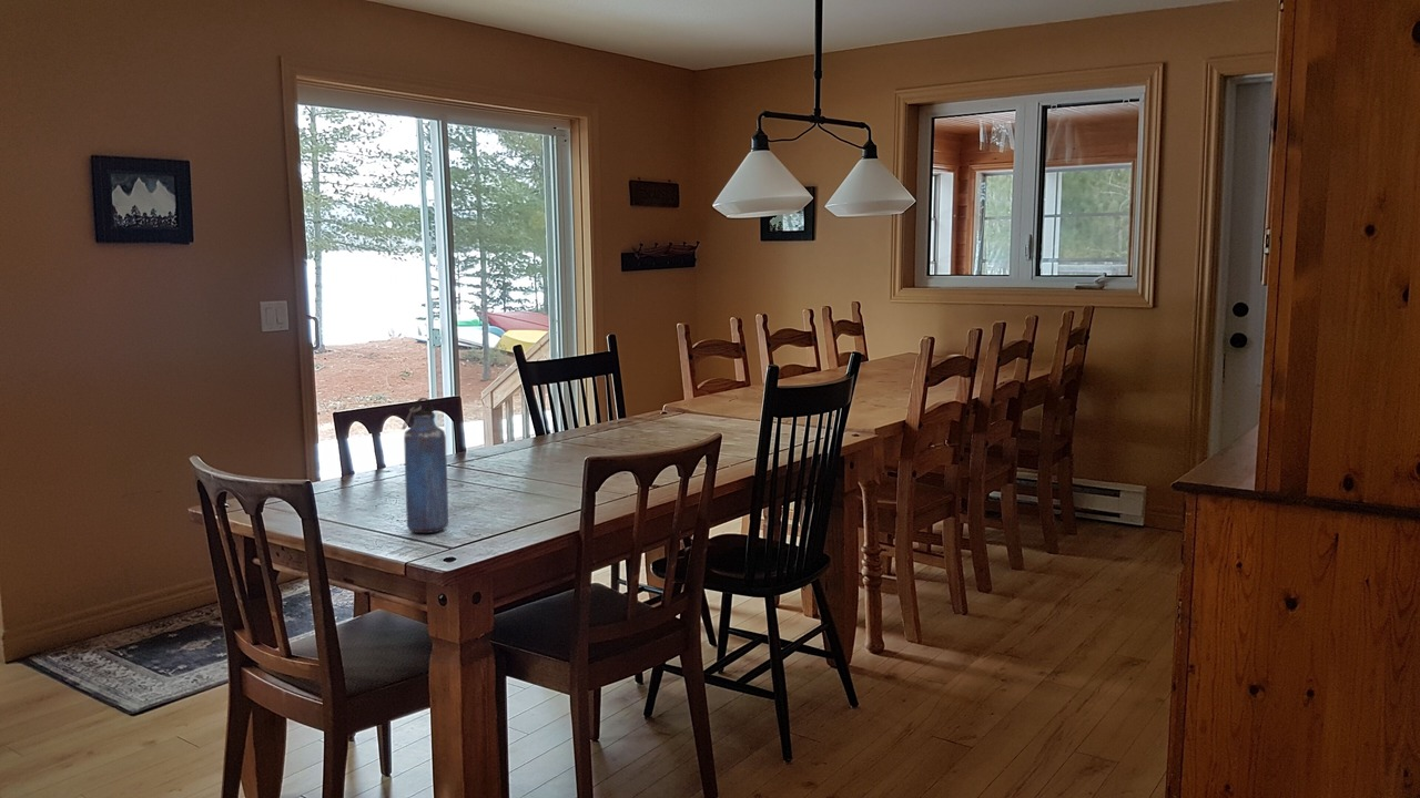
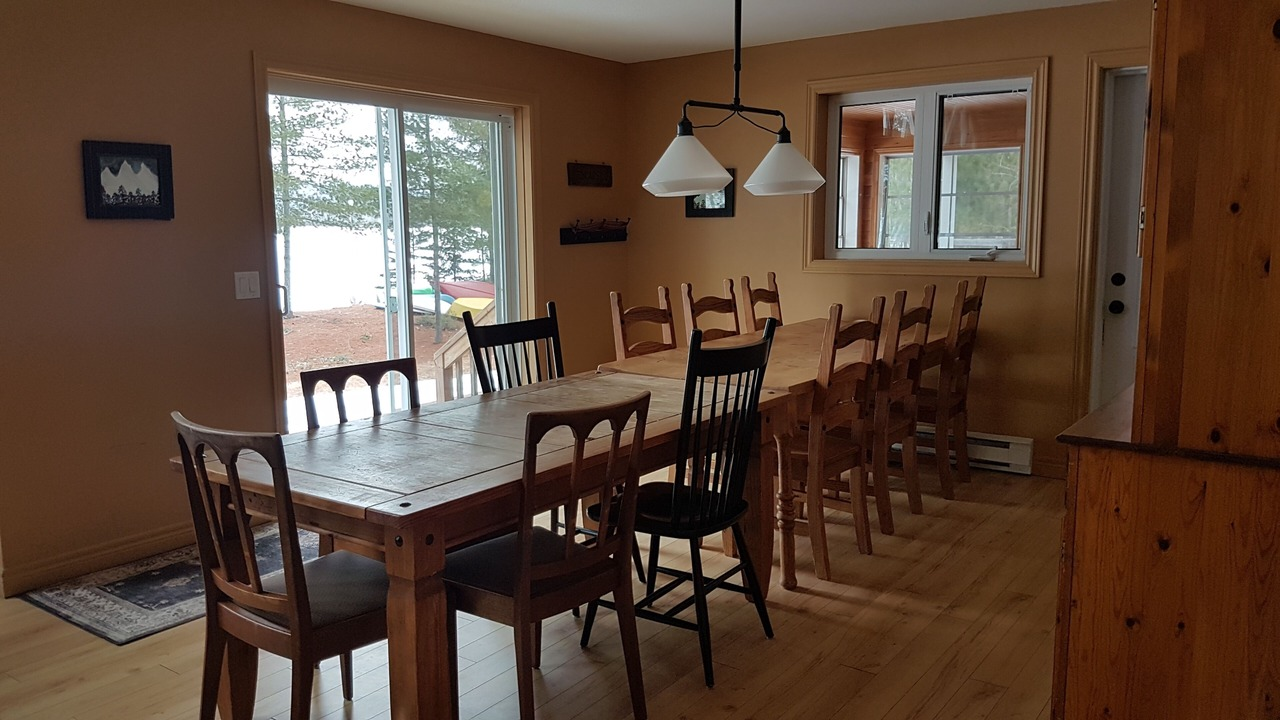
- water bottle (424, 464)
